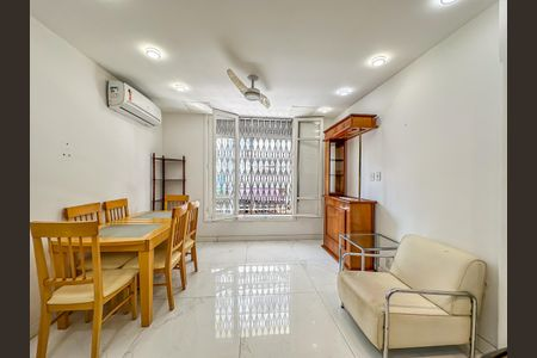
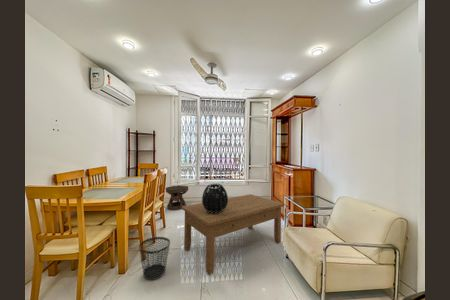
+ wastebasket (154, 257)
+ side table (176, 197)
+ decorative sphere (215, 197)
+ coffee table (234, 225)
